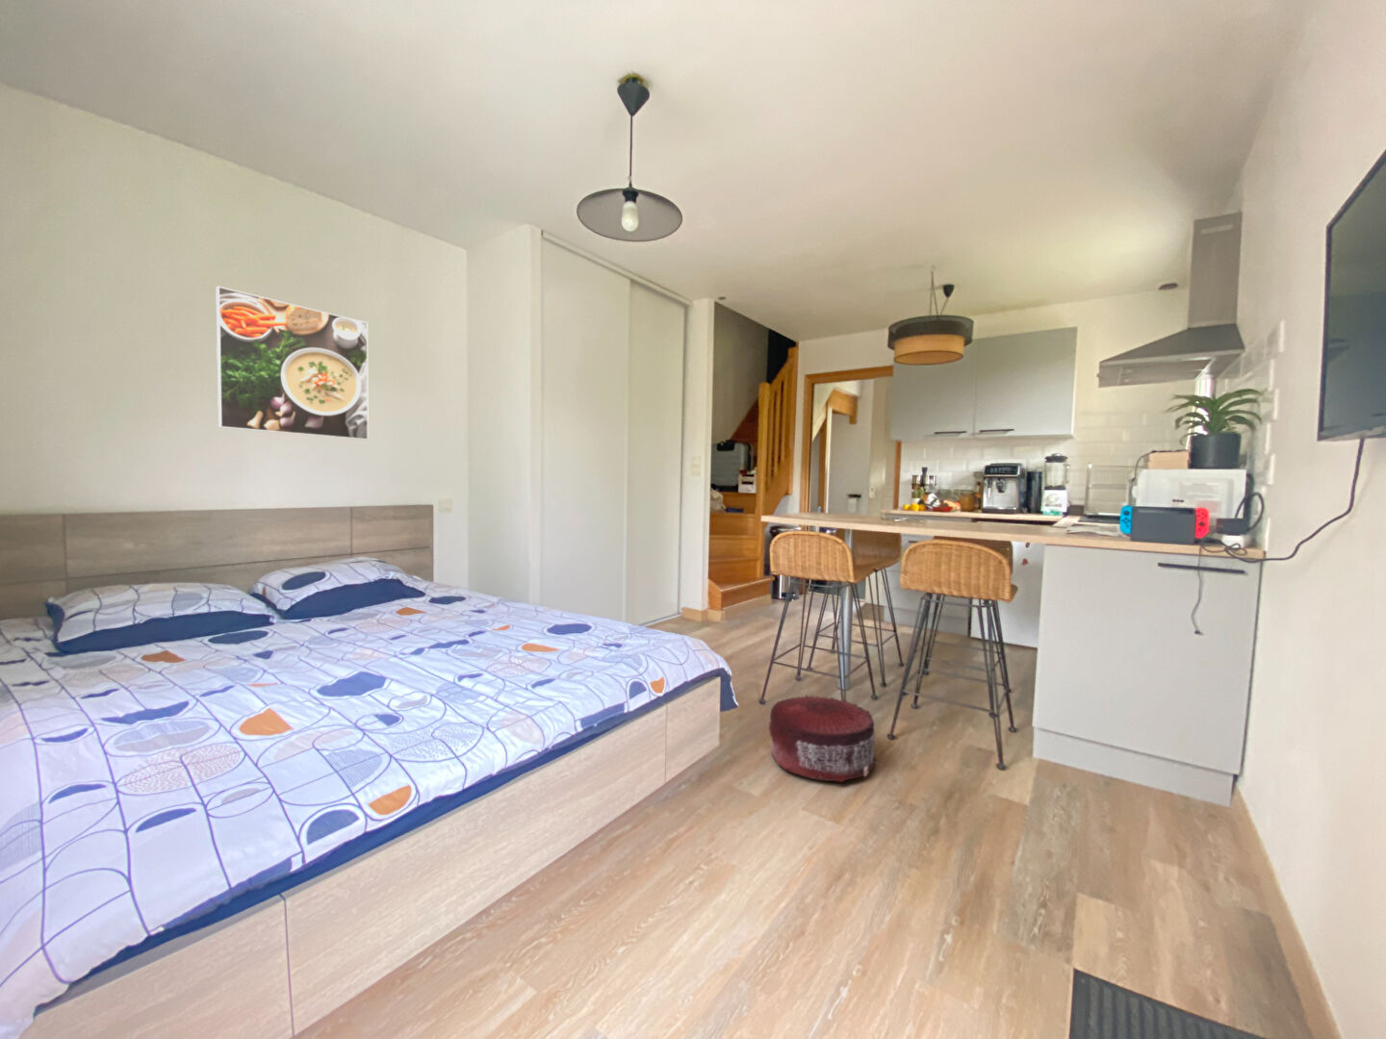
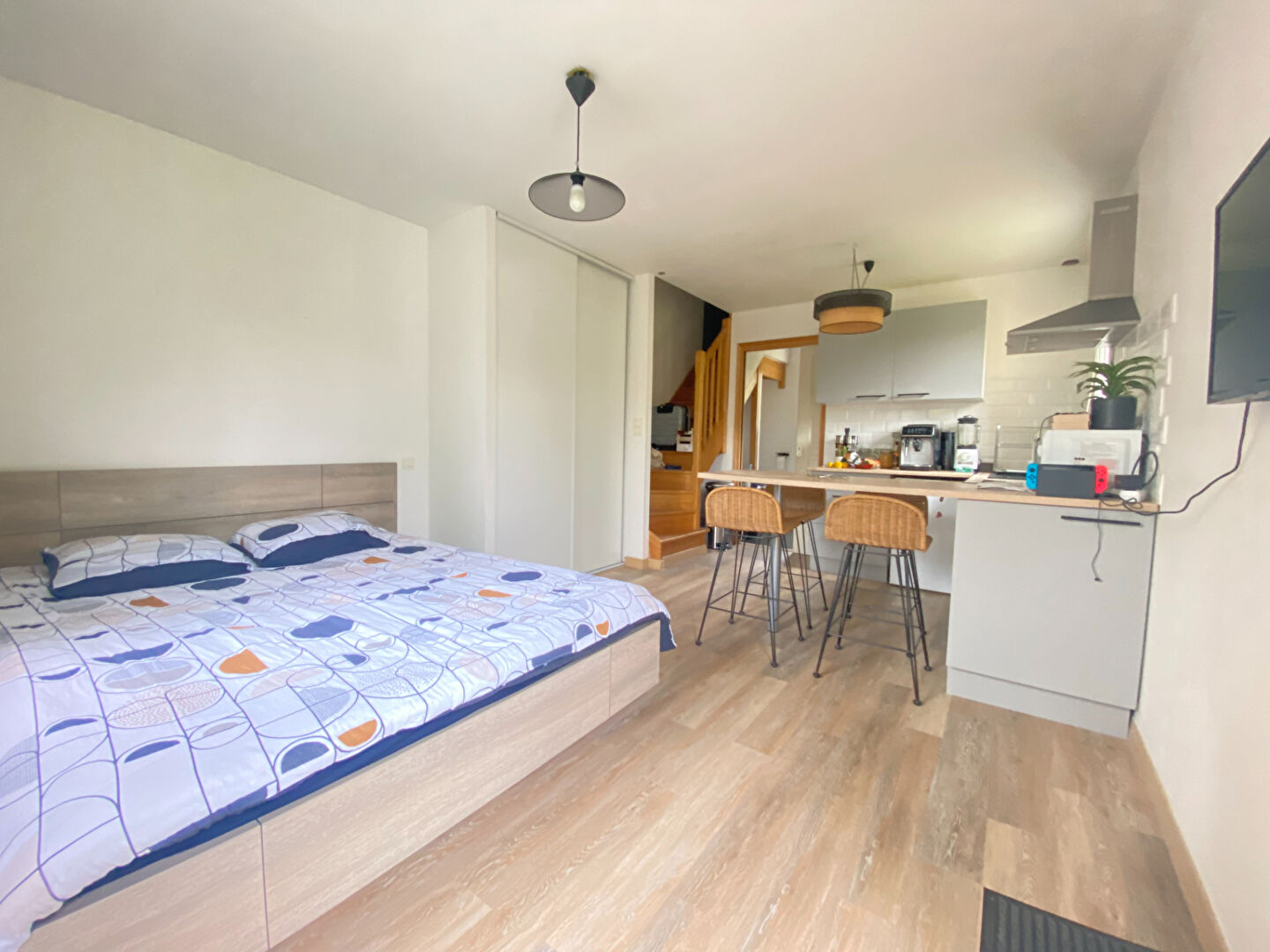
- pouf (822, 732)
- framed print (298, 370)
